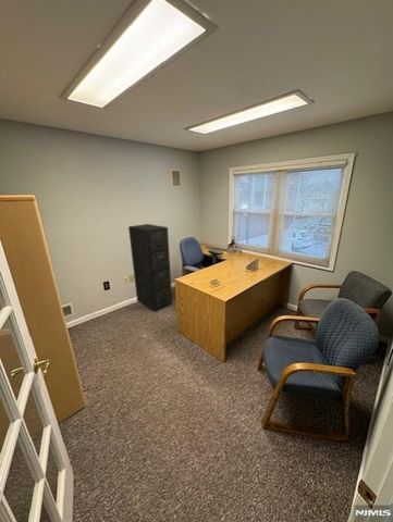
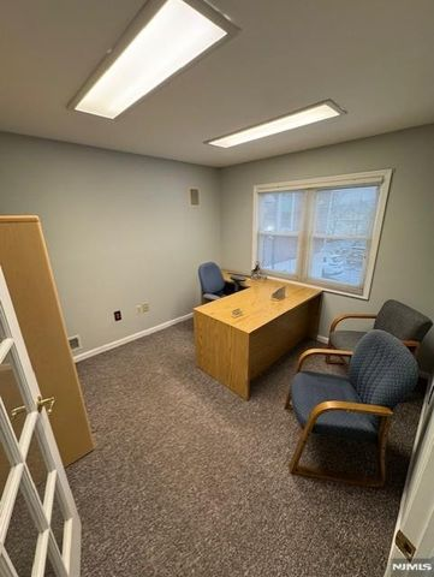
- filing cabinet (151, 266)
